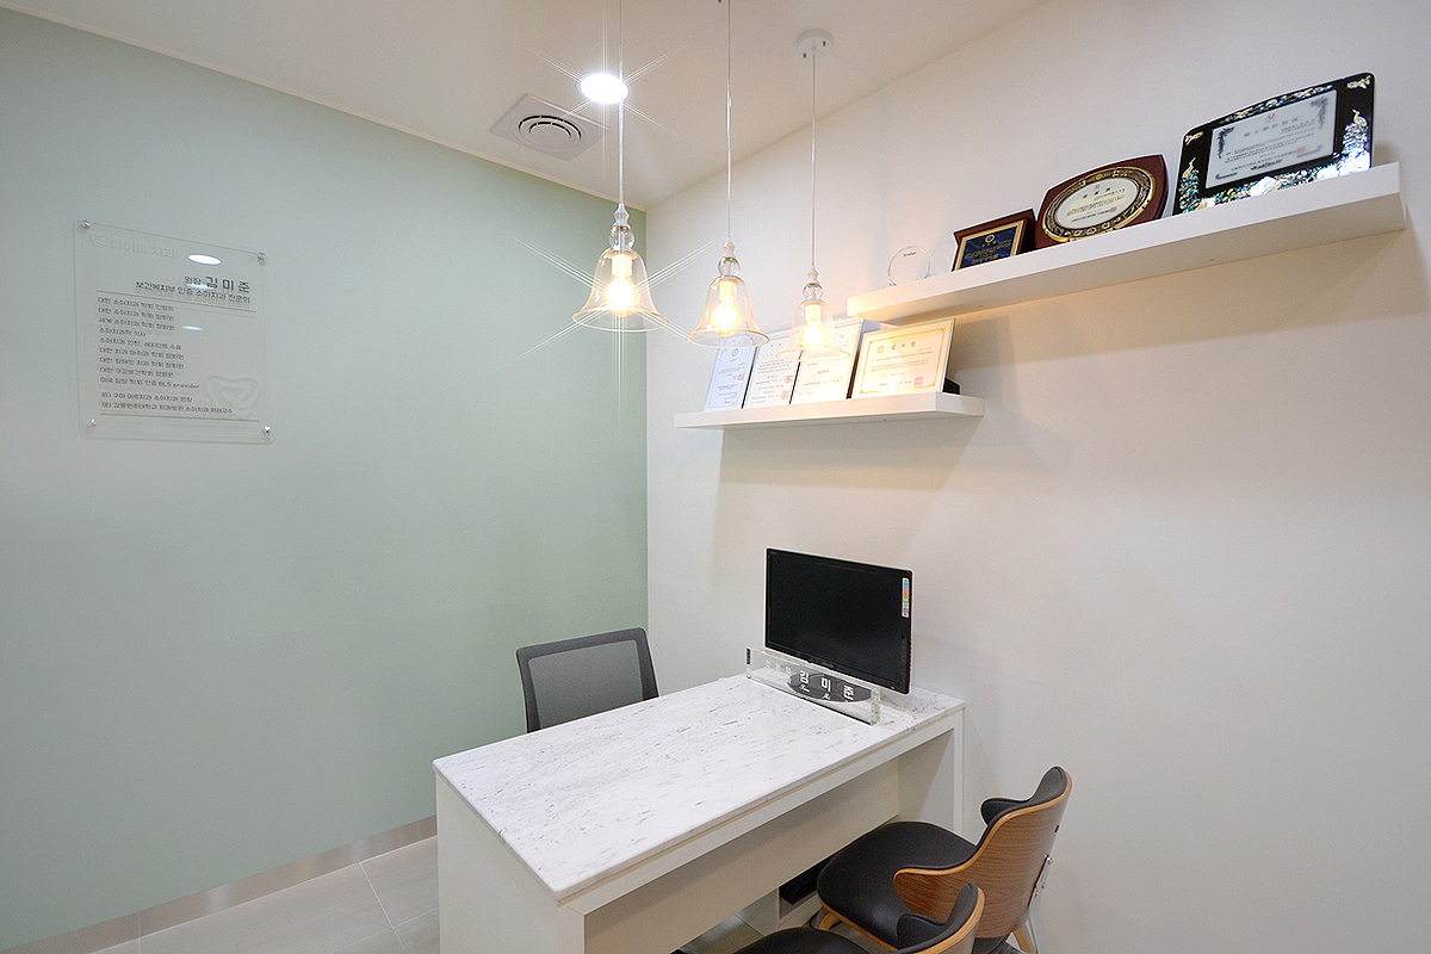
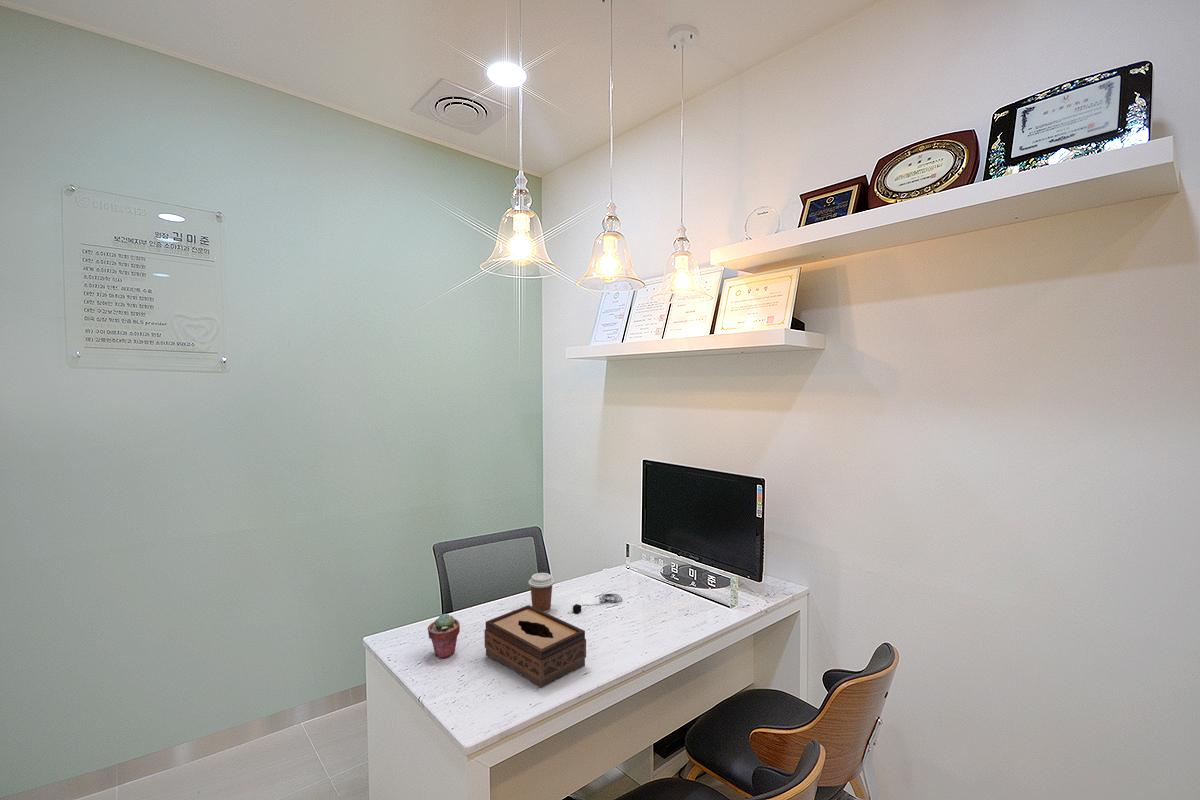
+ tissue box (534, 643)
+ computer mouse (593, 600)
+ potted succulent (444, 633)
+ coffee cup (541, 592)
